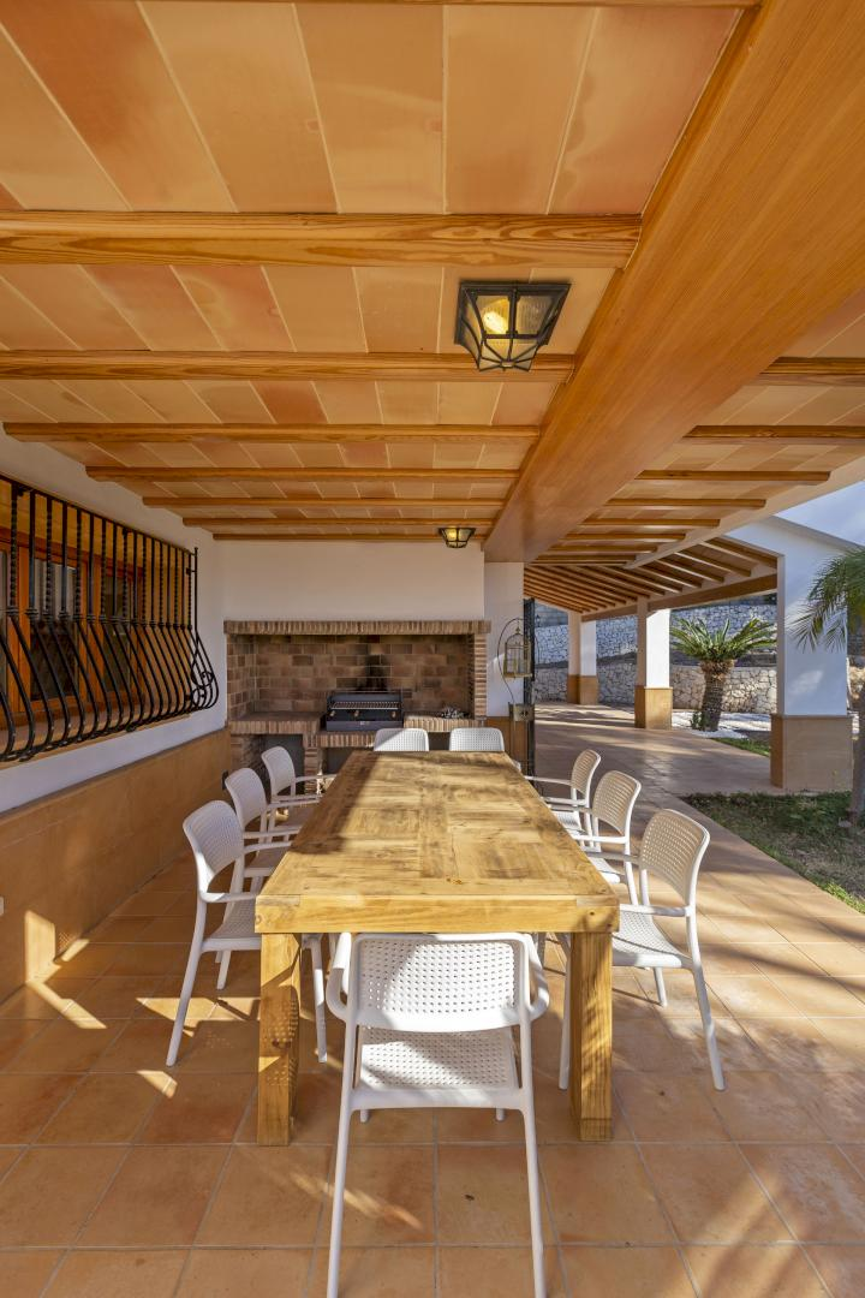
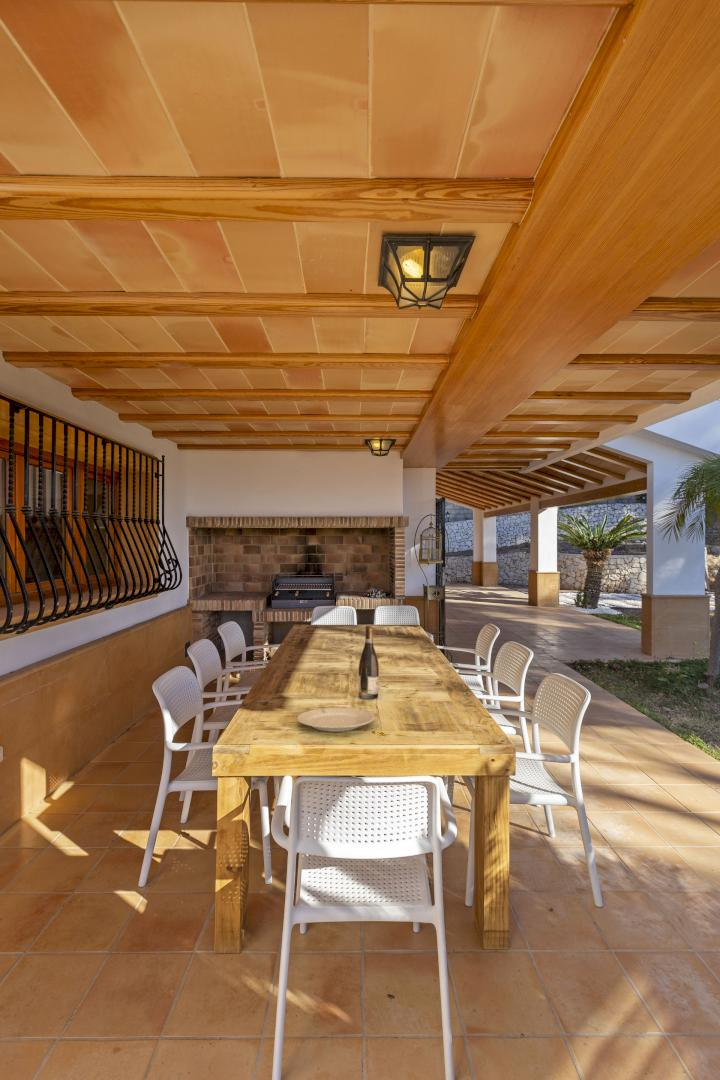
+ wine bottle (368, 661)
+ chinaware (335, 720)
